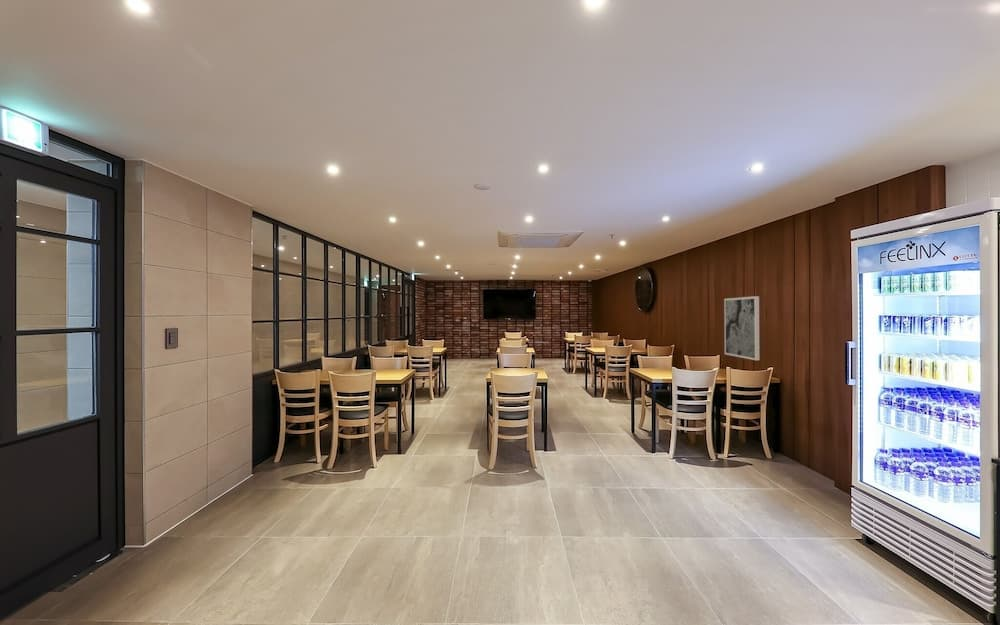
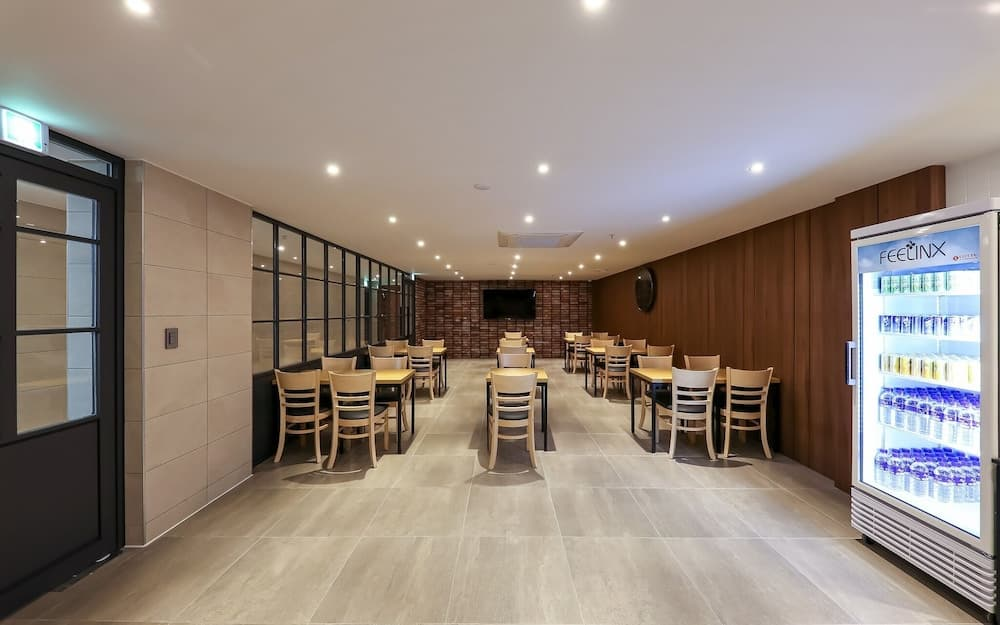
- wall art (741, 327)
